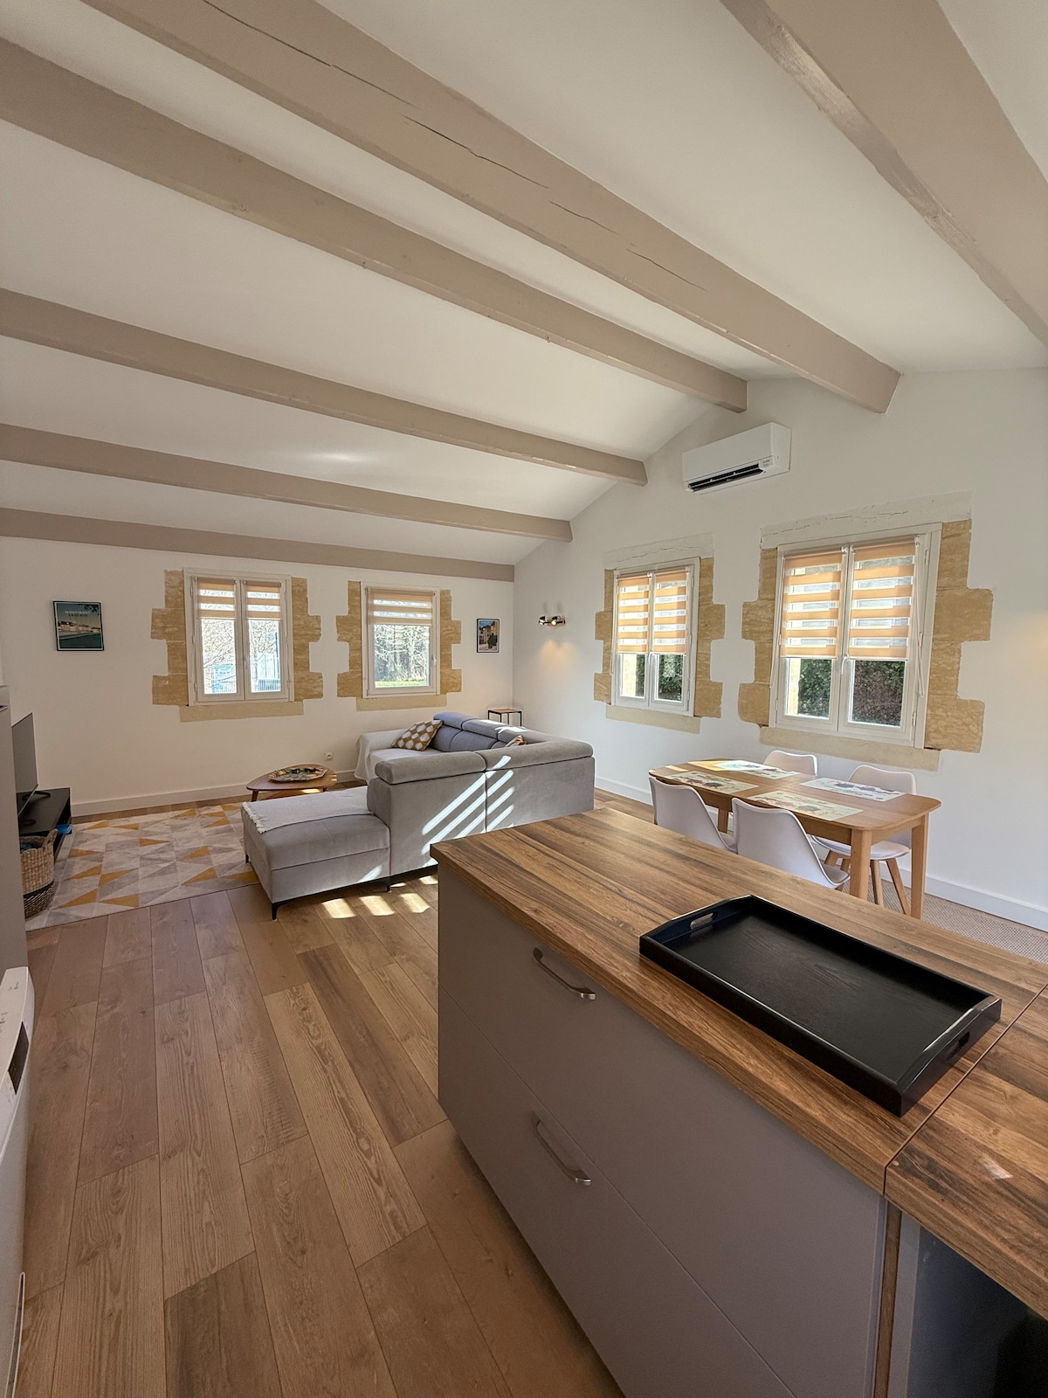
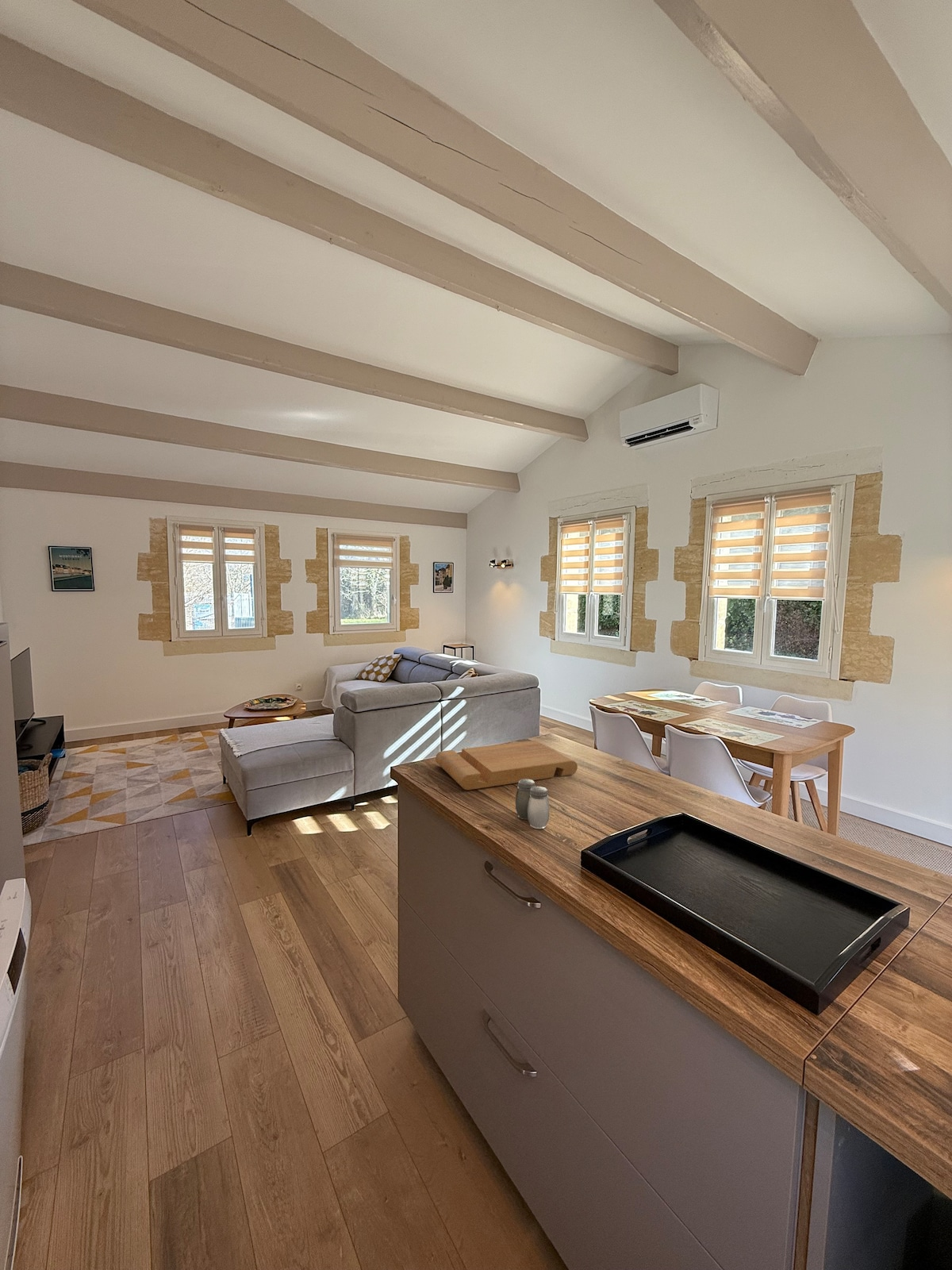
+ salt and pepper shaker (532, 802)
+ cutting board (505, 762)
